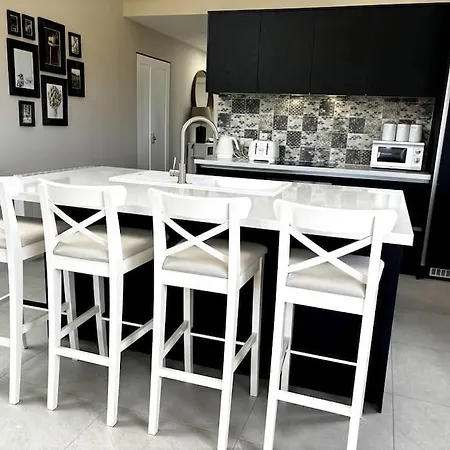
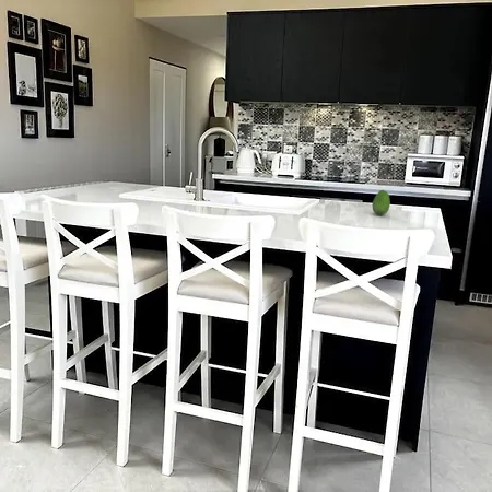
+ fruit (380, 202)
